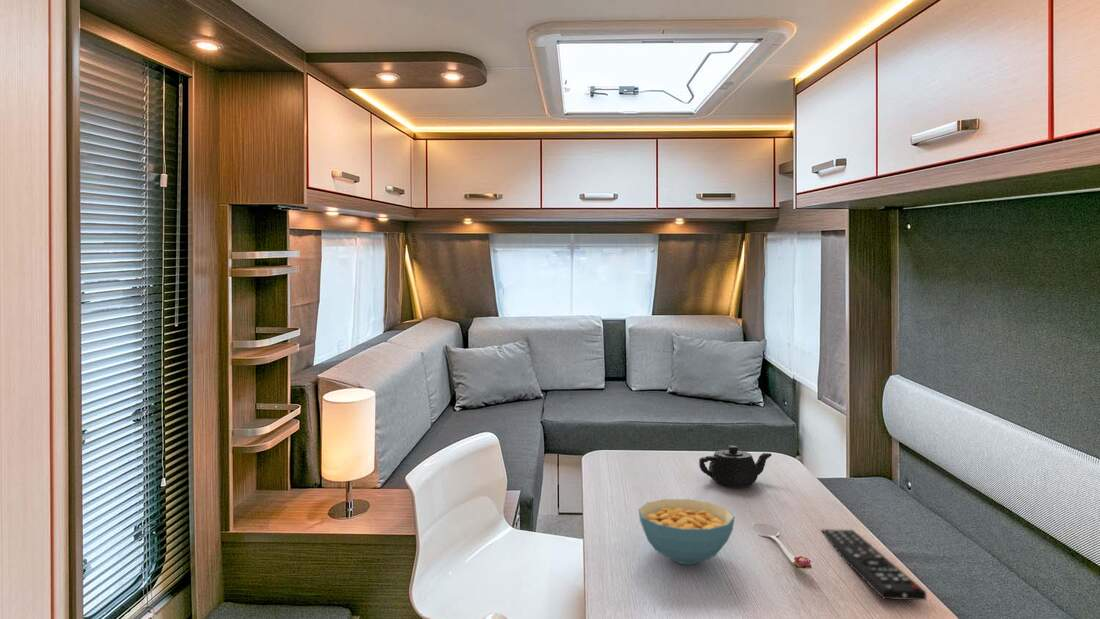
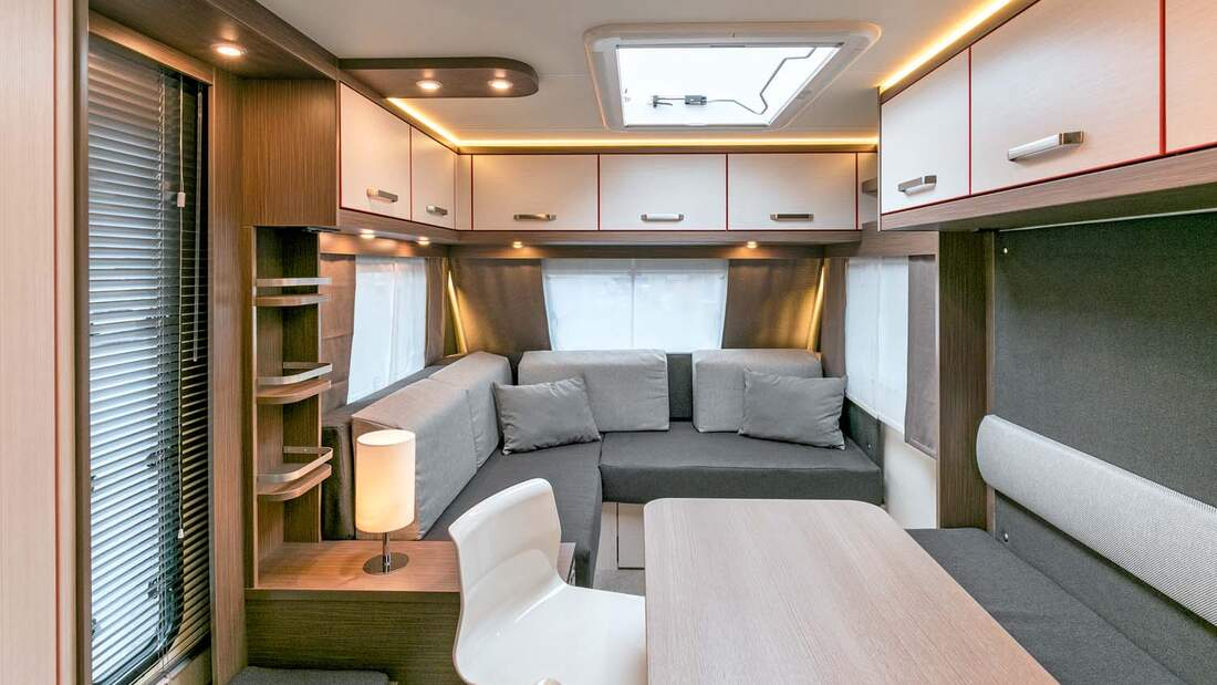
- cereal bowl (685, 535)
- remote control (866, 559)
- teapot (735, 464)
- spoon (780, 543)
